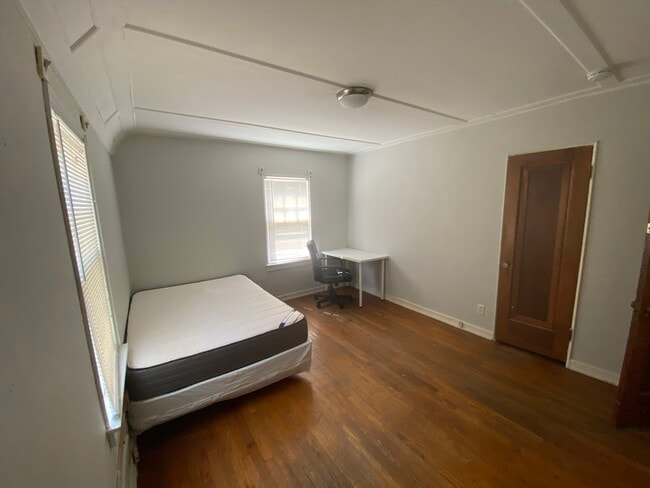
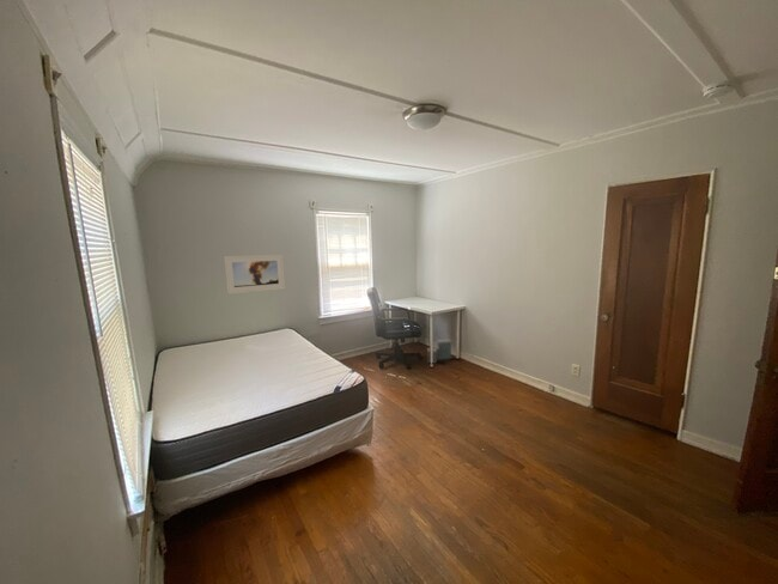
+ laundry hamper (440, 349)
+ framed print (256, 273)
